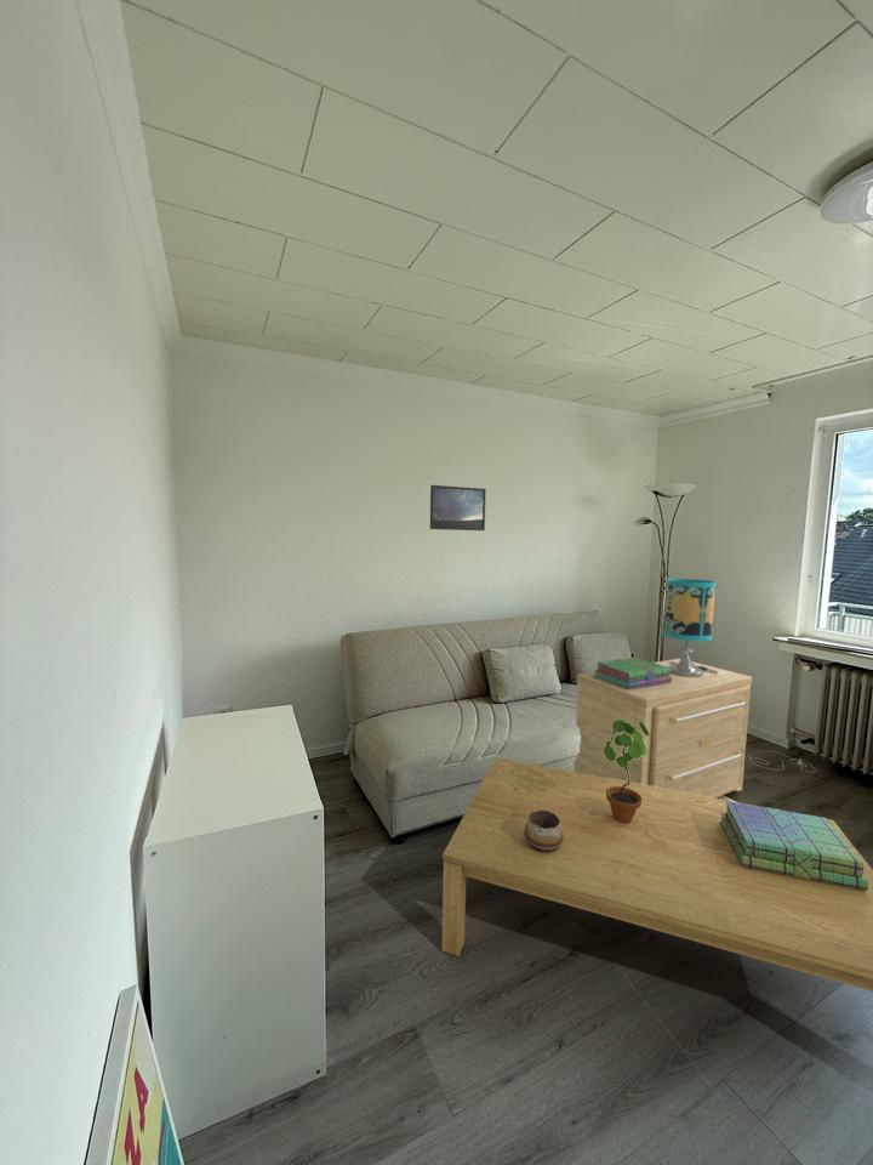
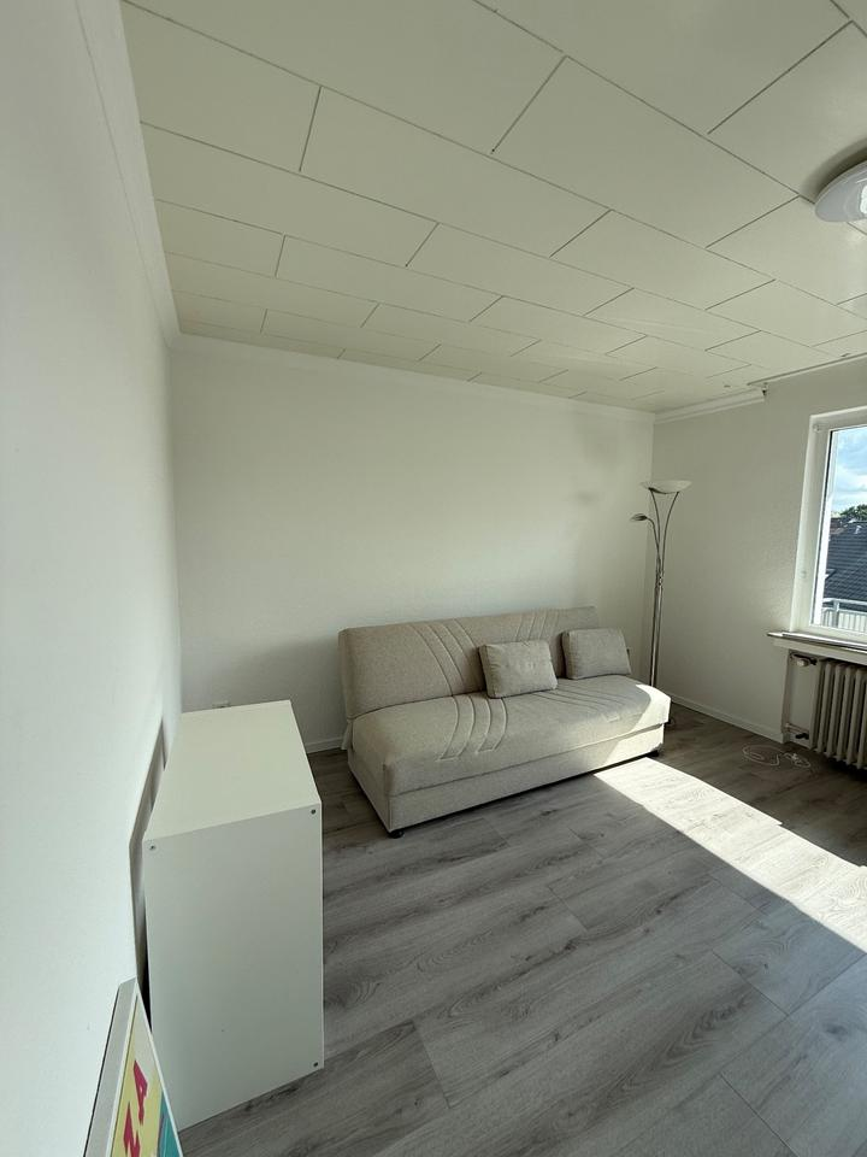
- stack of books (632, 671)
- potted plant (626, 769)
- stack of books (786, 840)
- table lamp (687, 625)
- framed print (458, 508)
- decorative bowl (543, 830)
- coffee table (647, 881)
- side table (666, 734)
